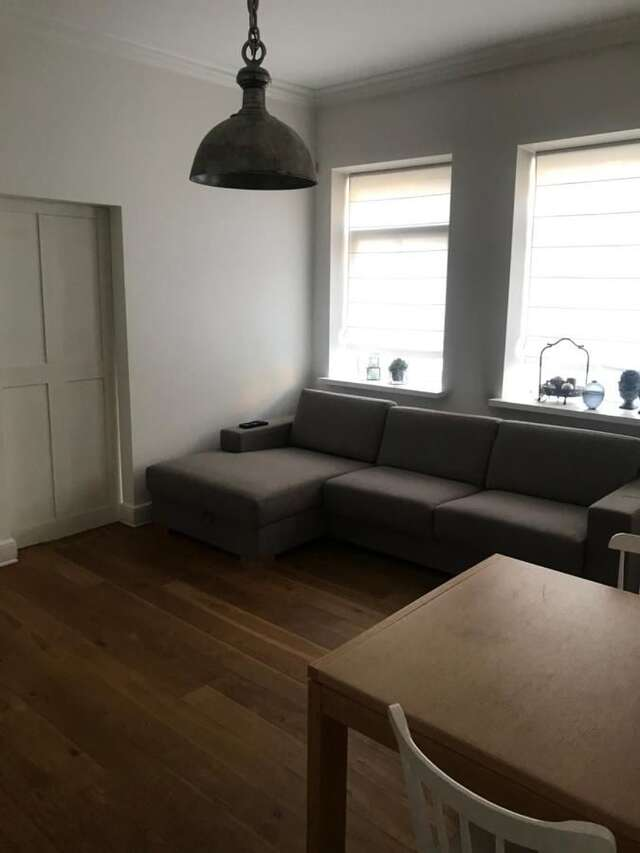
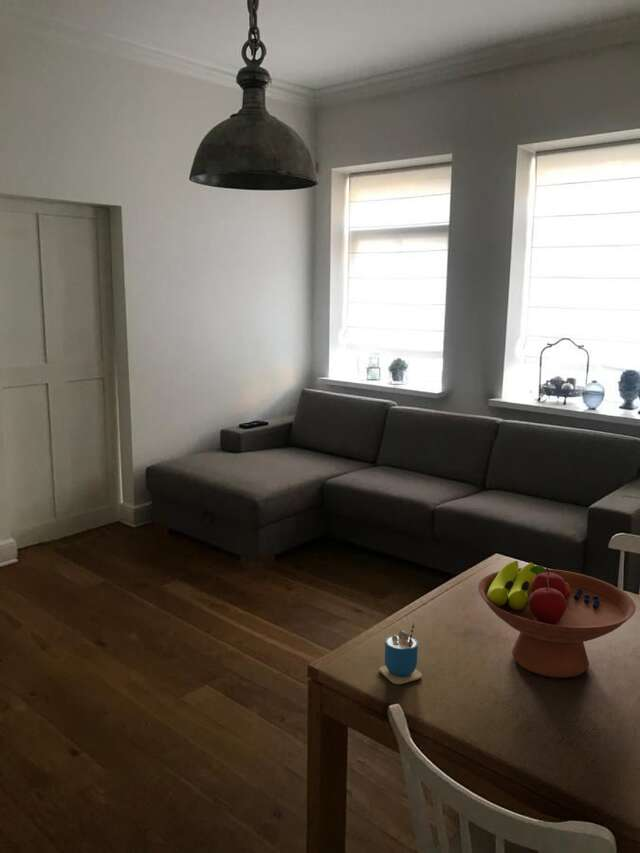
+ fruit bowl (552, 615)
+ cup (401, 646)
